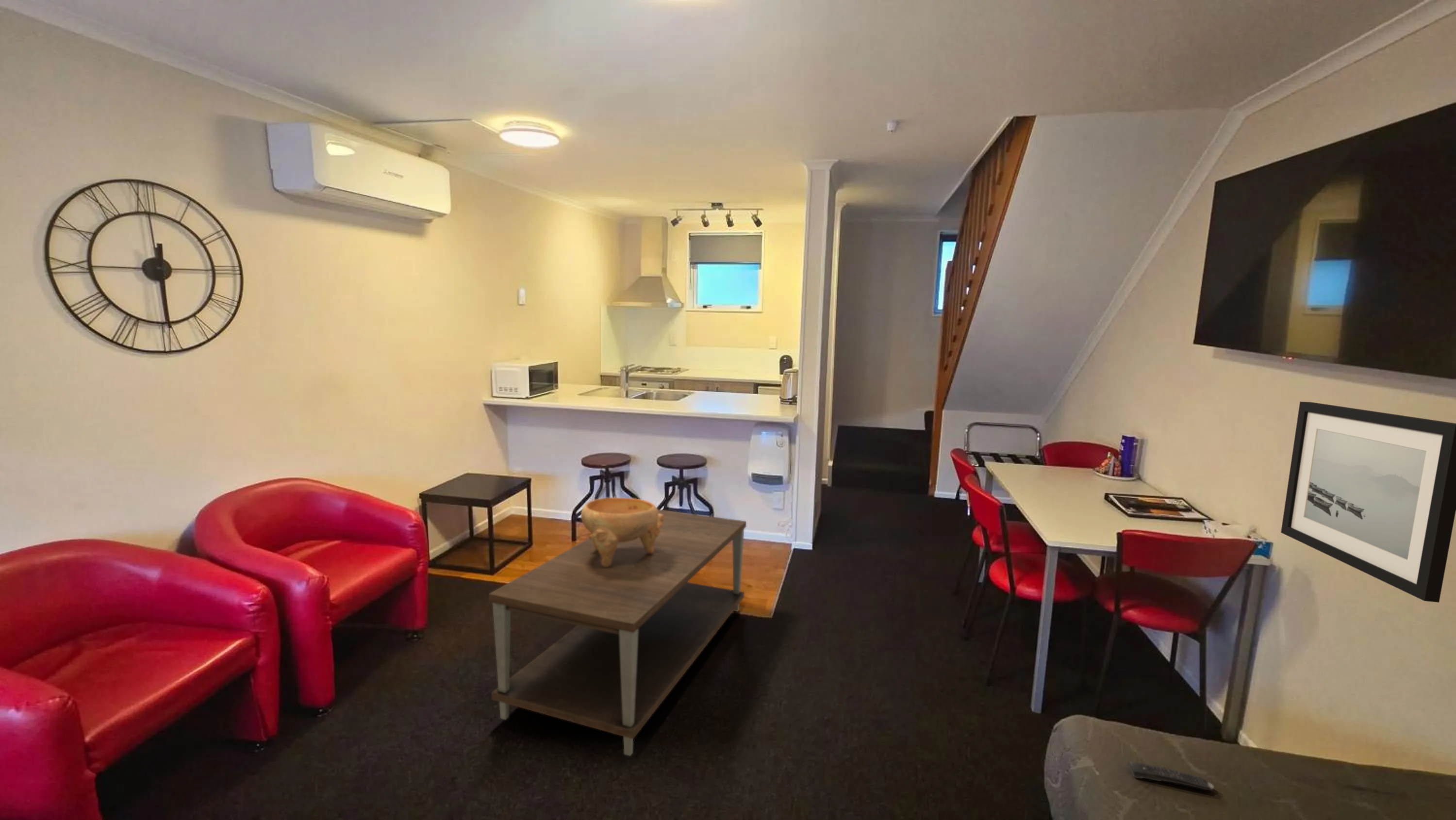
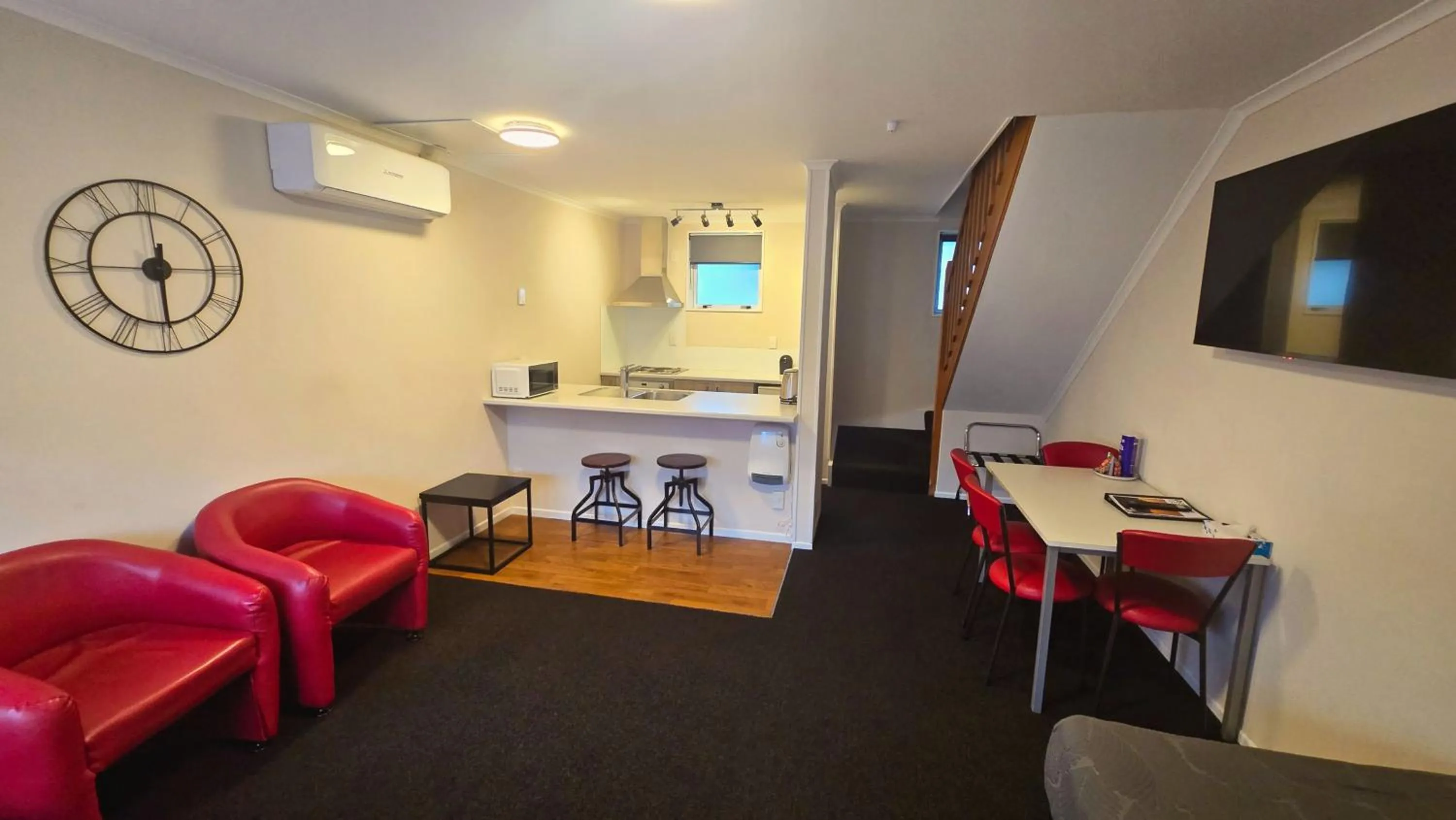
- remote control (1171, 776)
- decorative bowl (623, 530)
- coffee table (640, 604)
- wall art (1360, 488)
